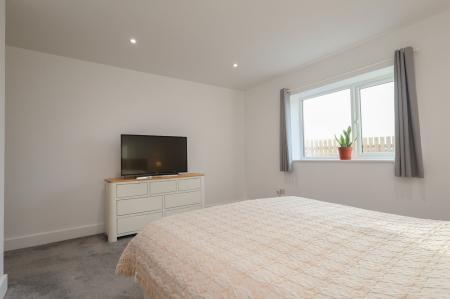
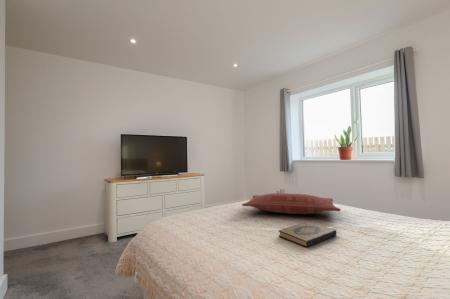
+ hardback book (307, 233)
+ pillow (289, 203)
